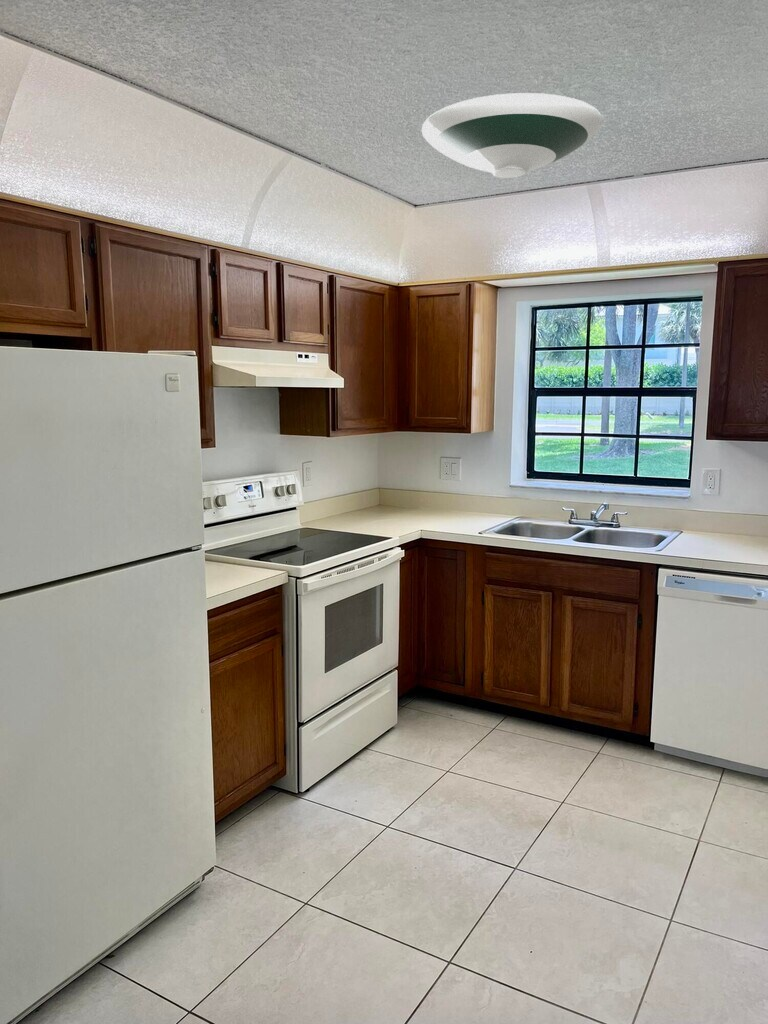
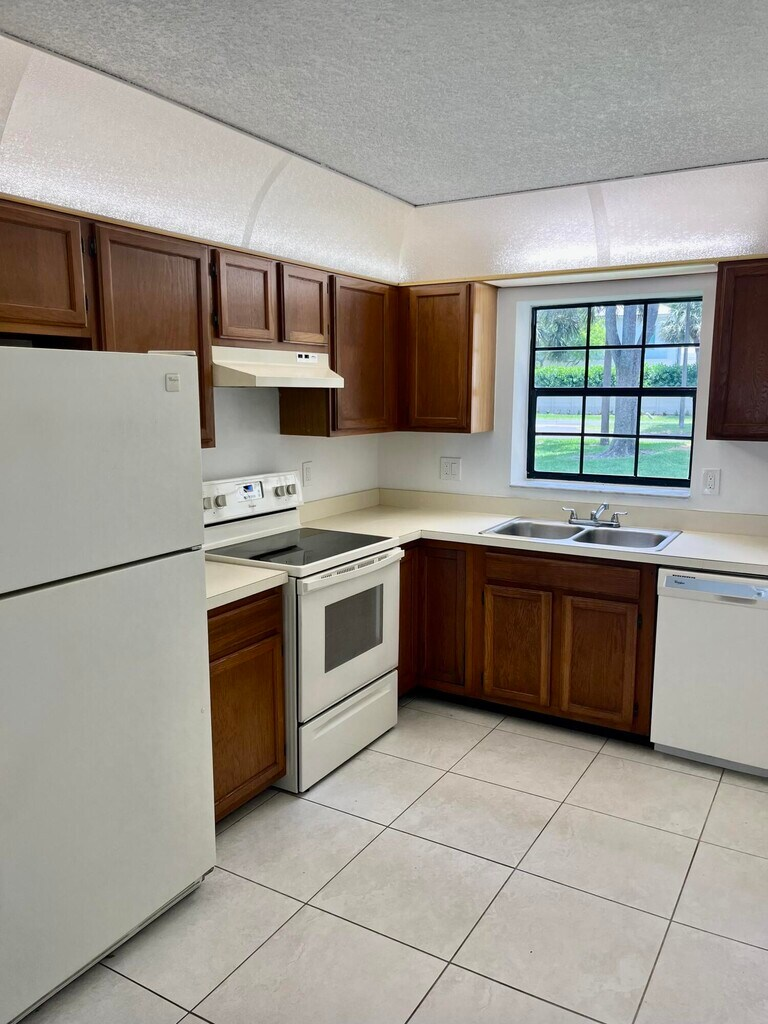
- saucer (509, 151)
